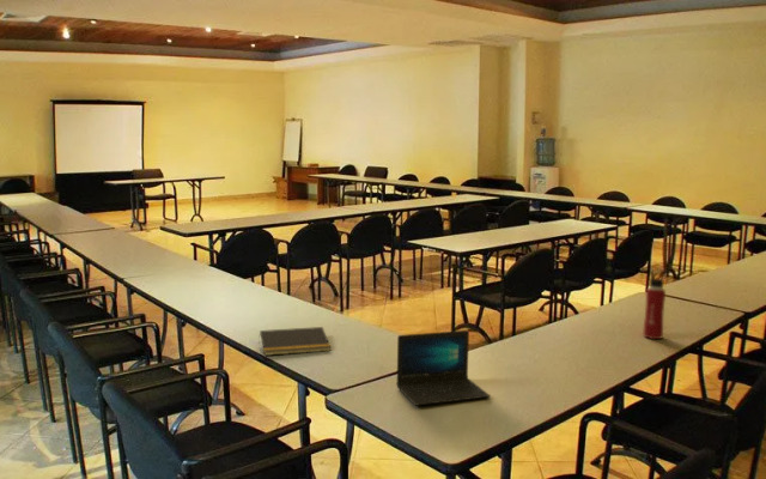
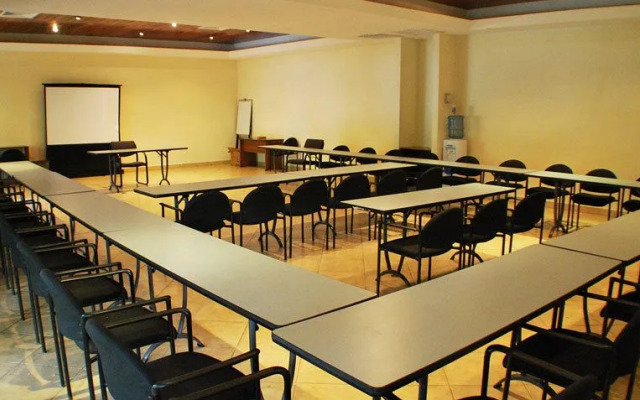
- laptop (443, 365)
- notepad (294, 340)
- water bottle (655, 304)
